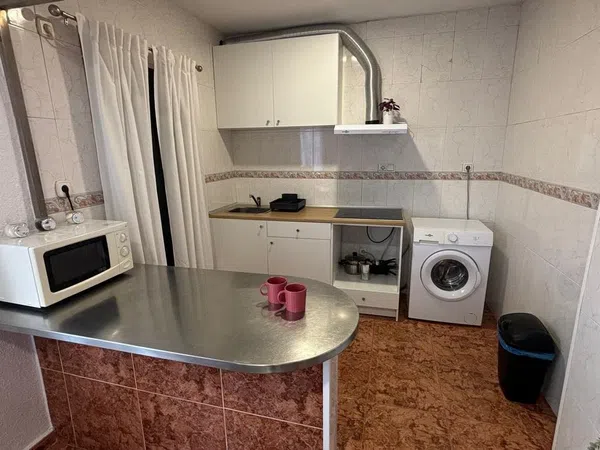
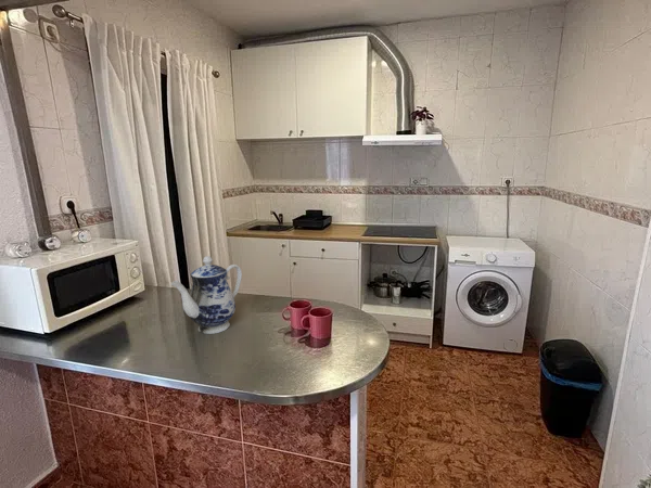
+ teapot (210, 292)
